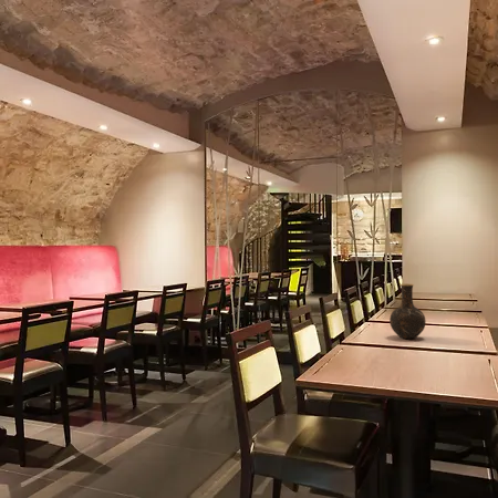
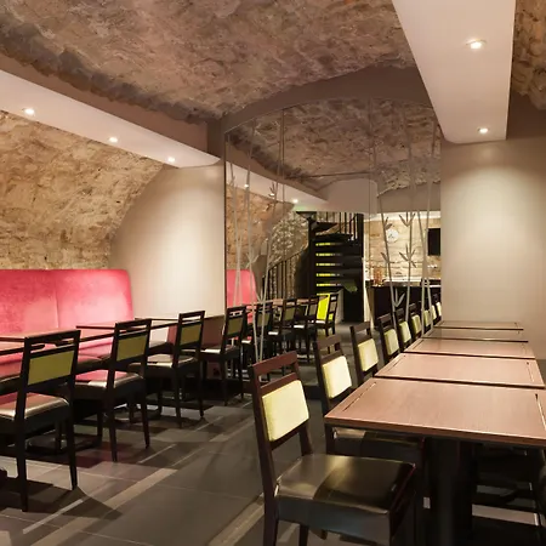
- vase (407, 311)
